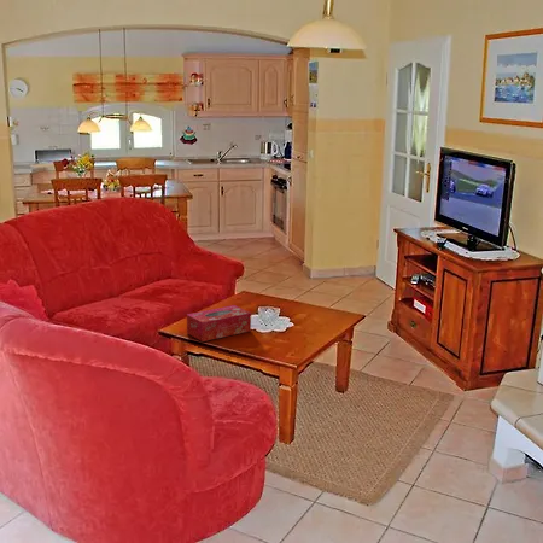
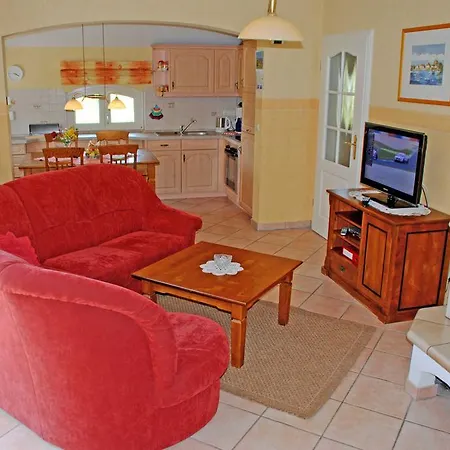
- tissue box (218, 322)
